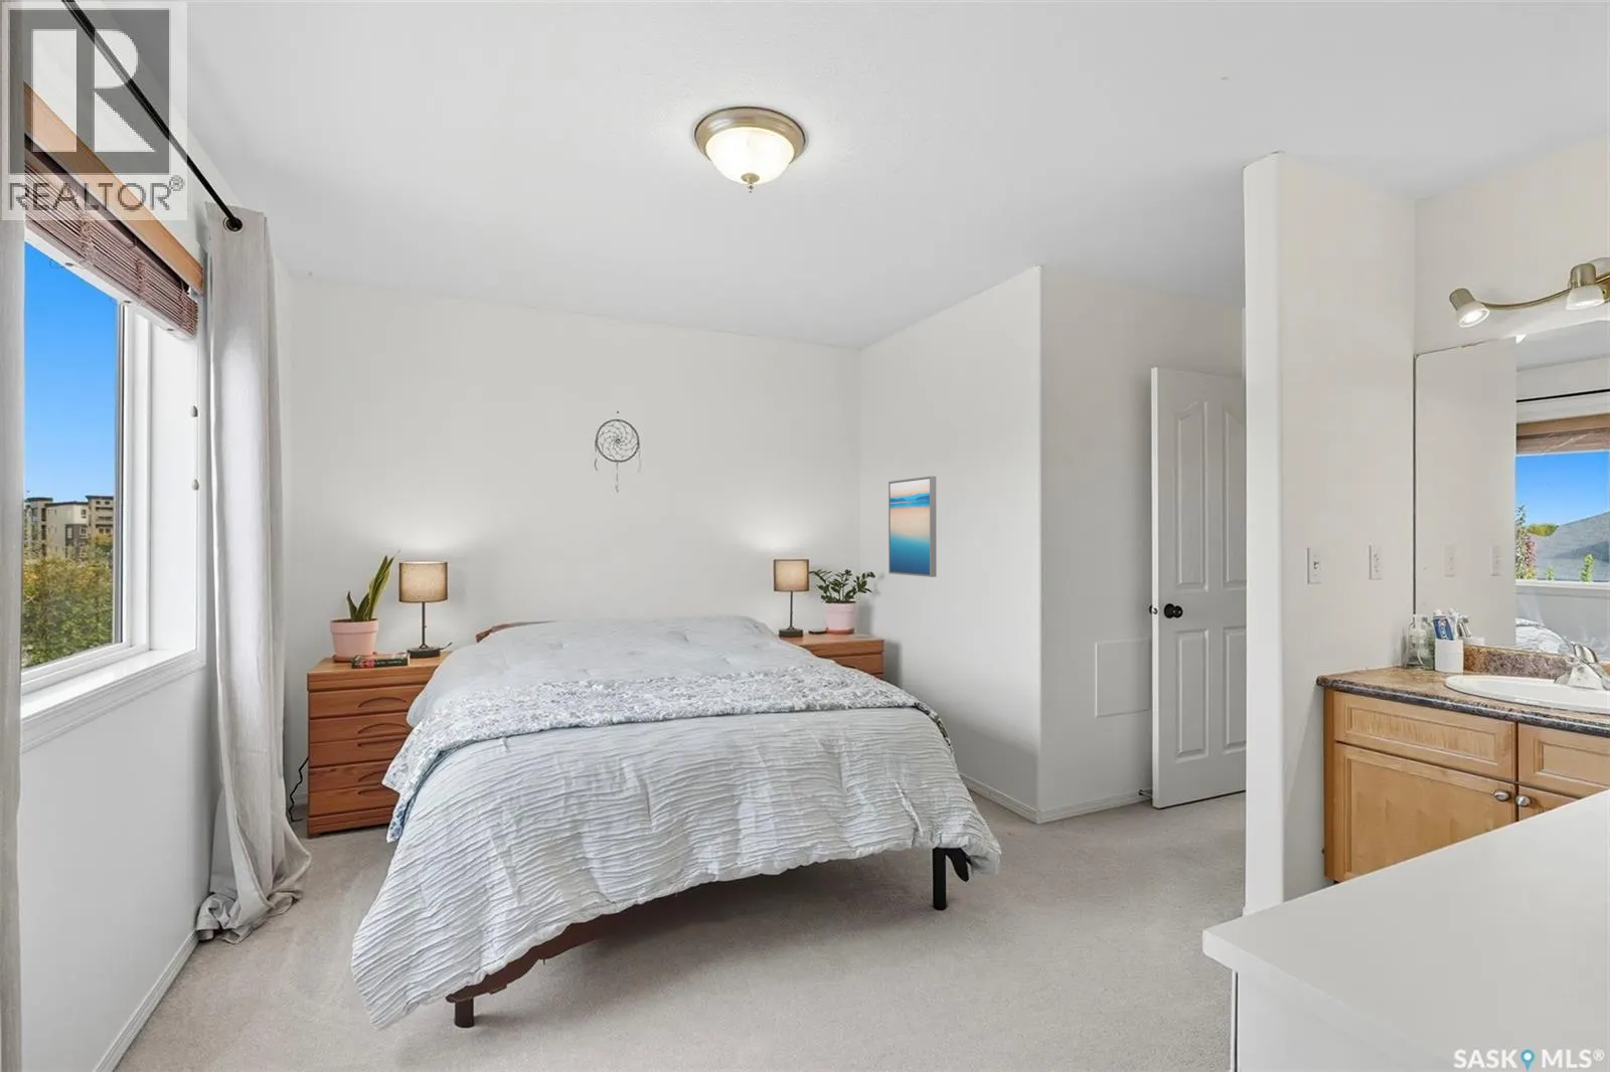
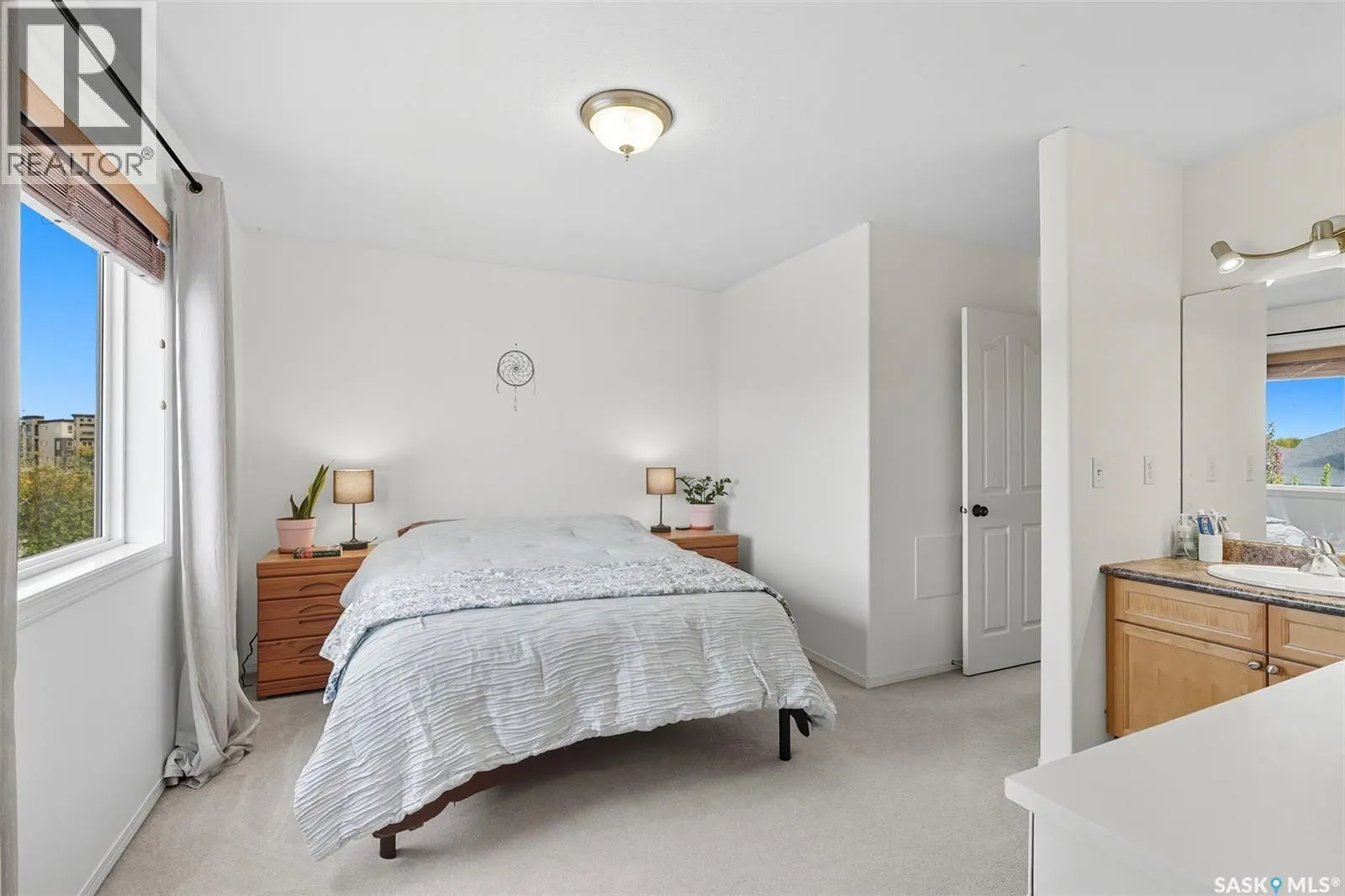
- wall art (911, 526)
